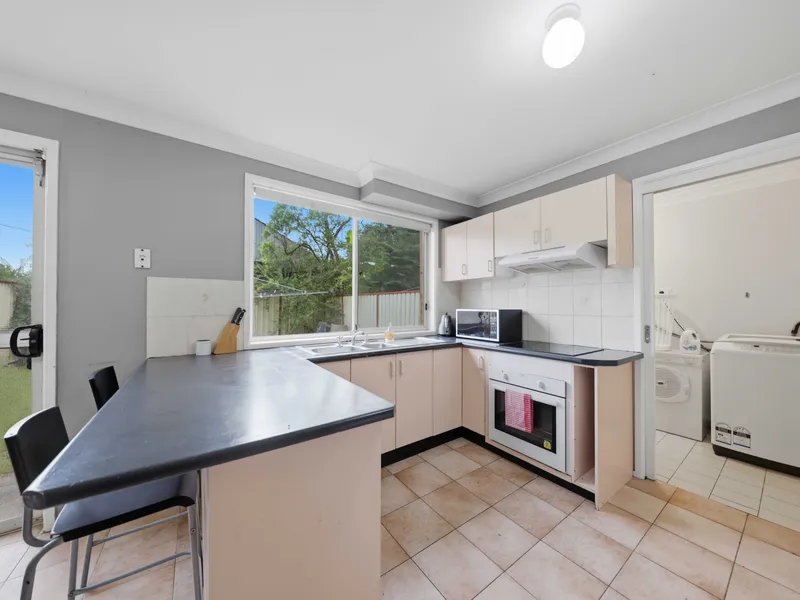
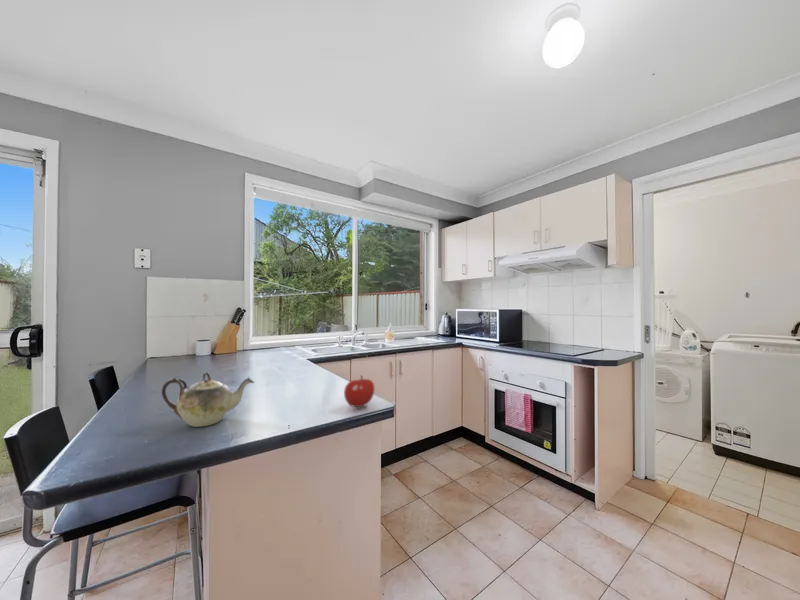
+ fruit (359, 390)
+ teapot (210, 396)
